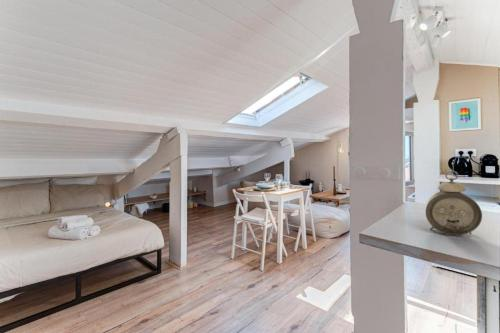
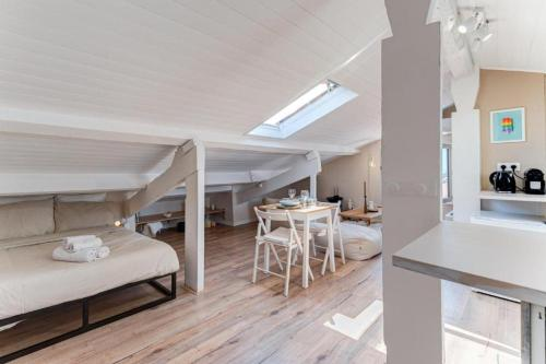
- alarm clock (451, 202)
